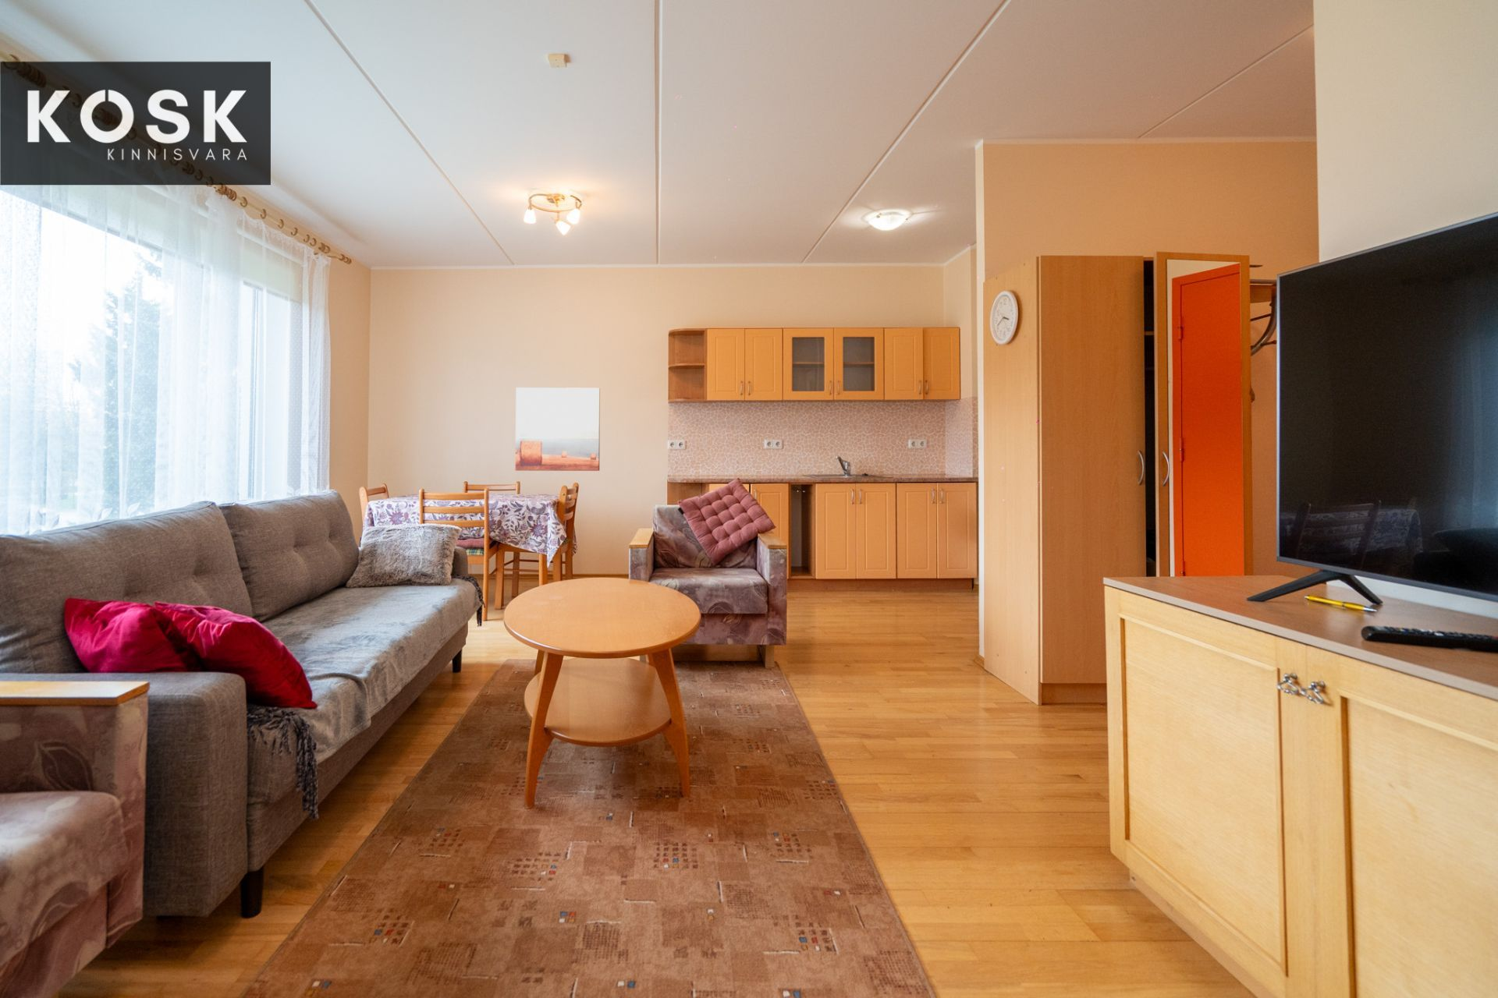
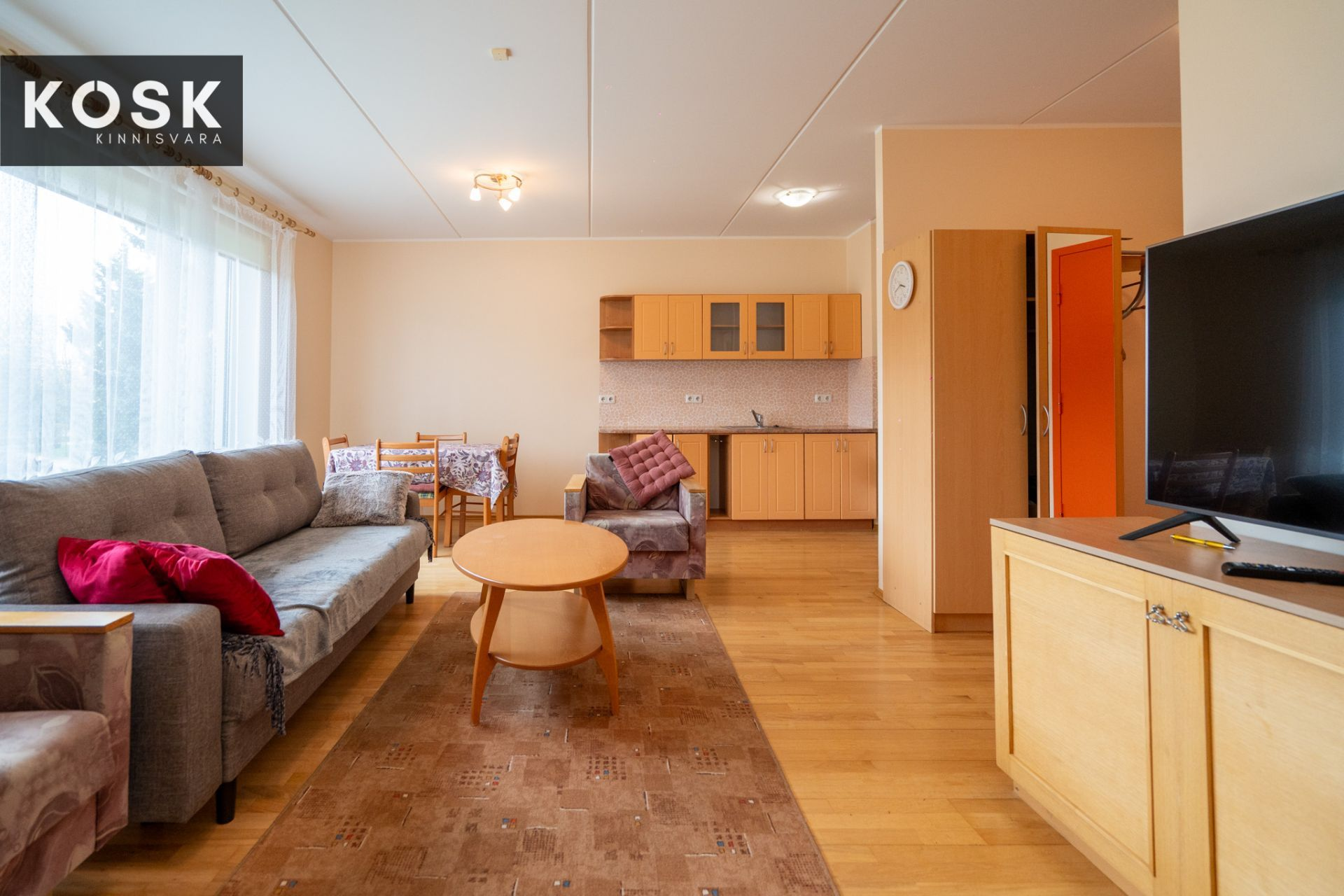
- wall art (557, 429)
